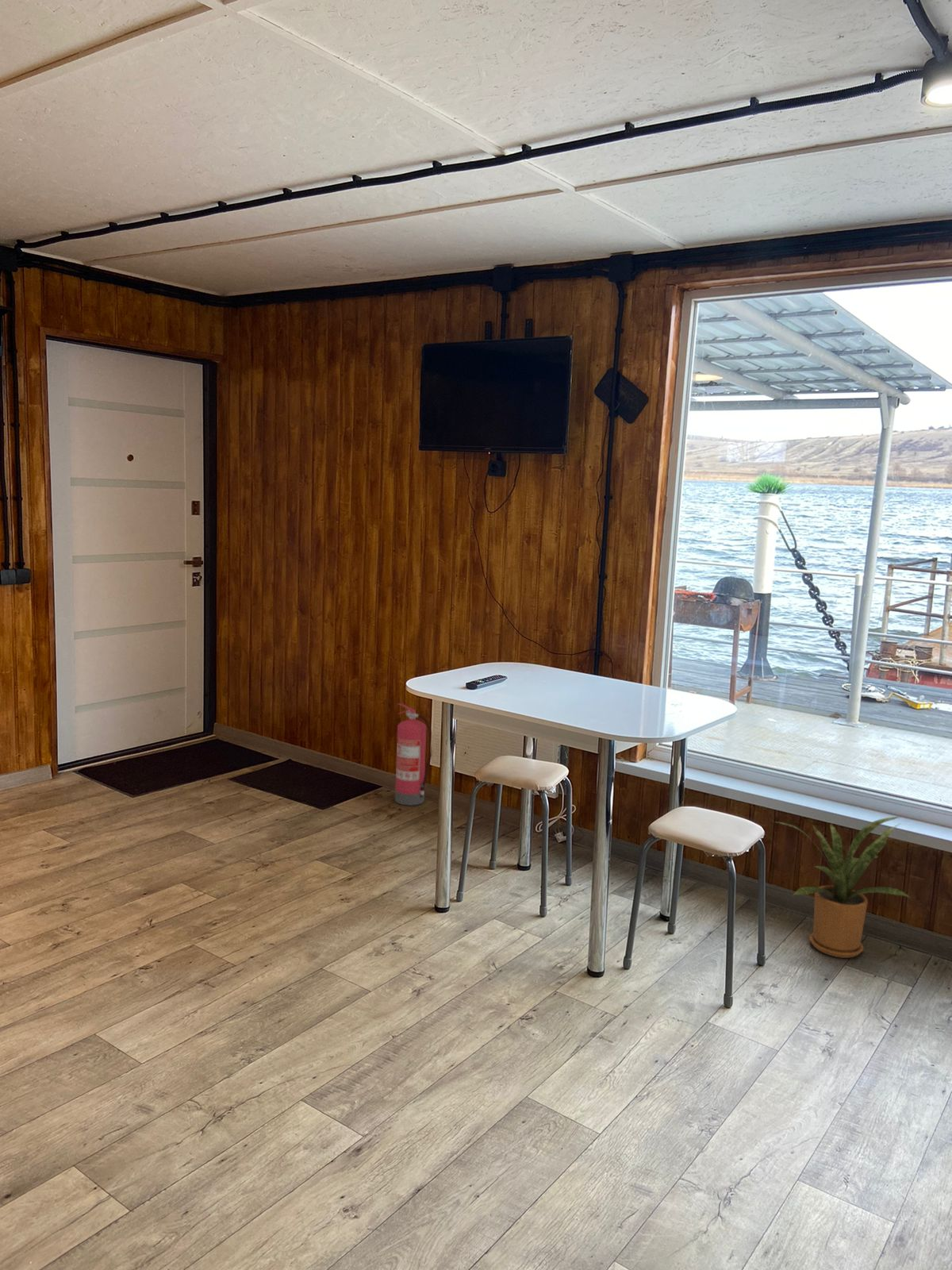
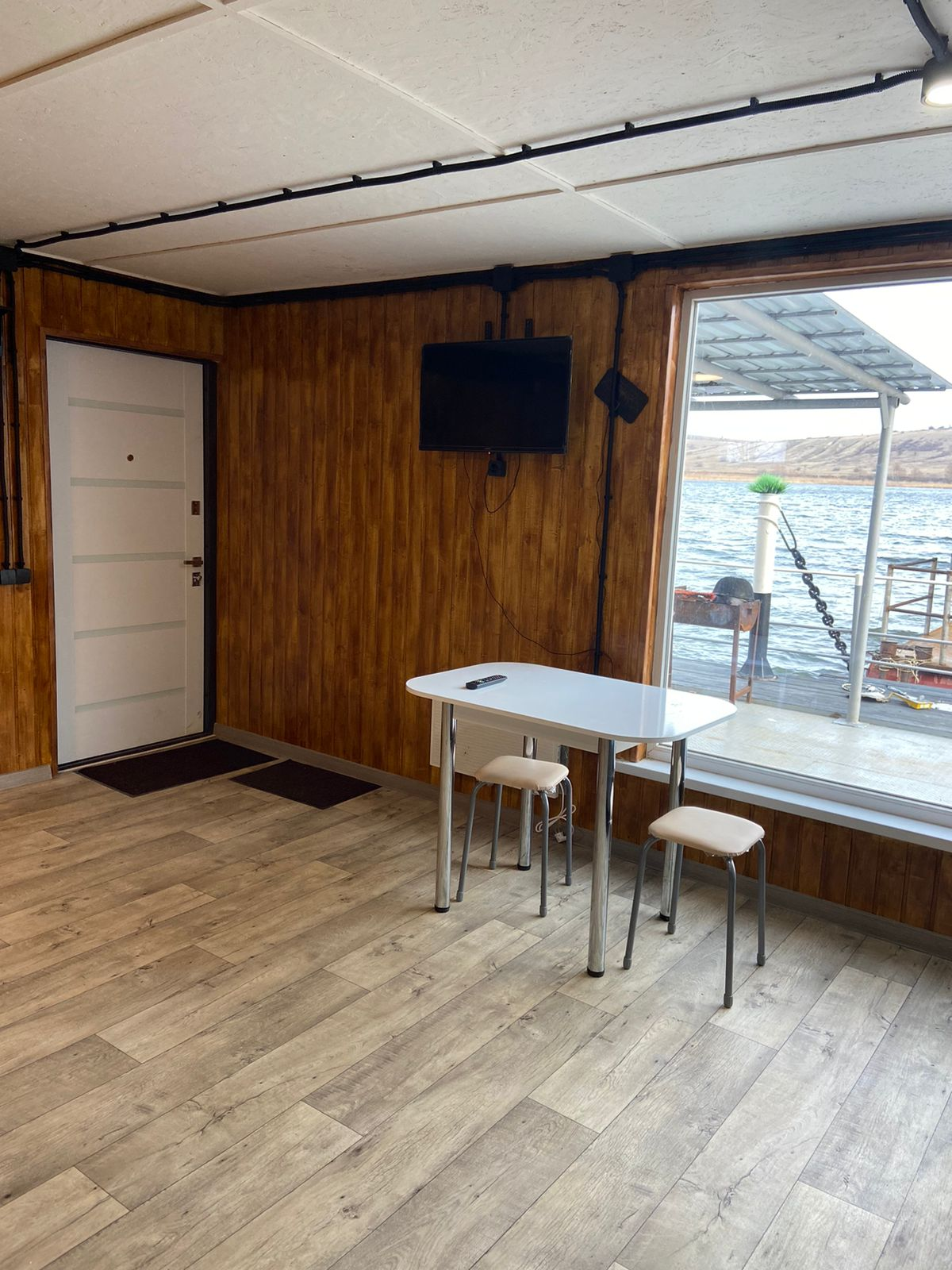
- fire extinguisher (414, 754)
- house plant (841, 877)
